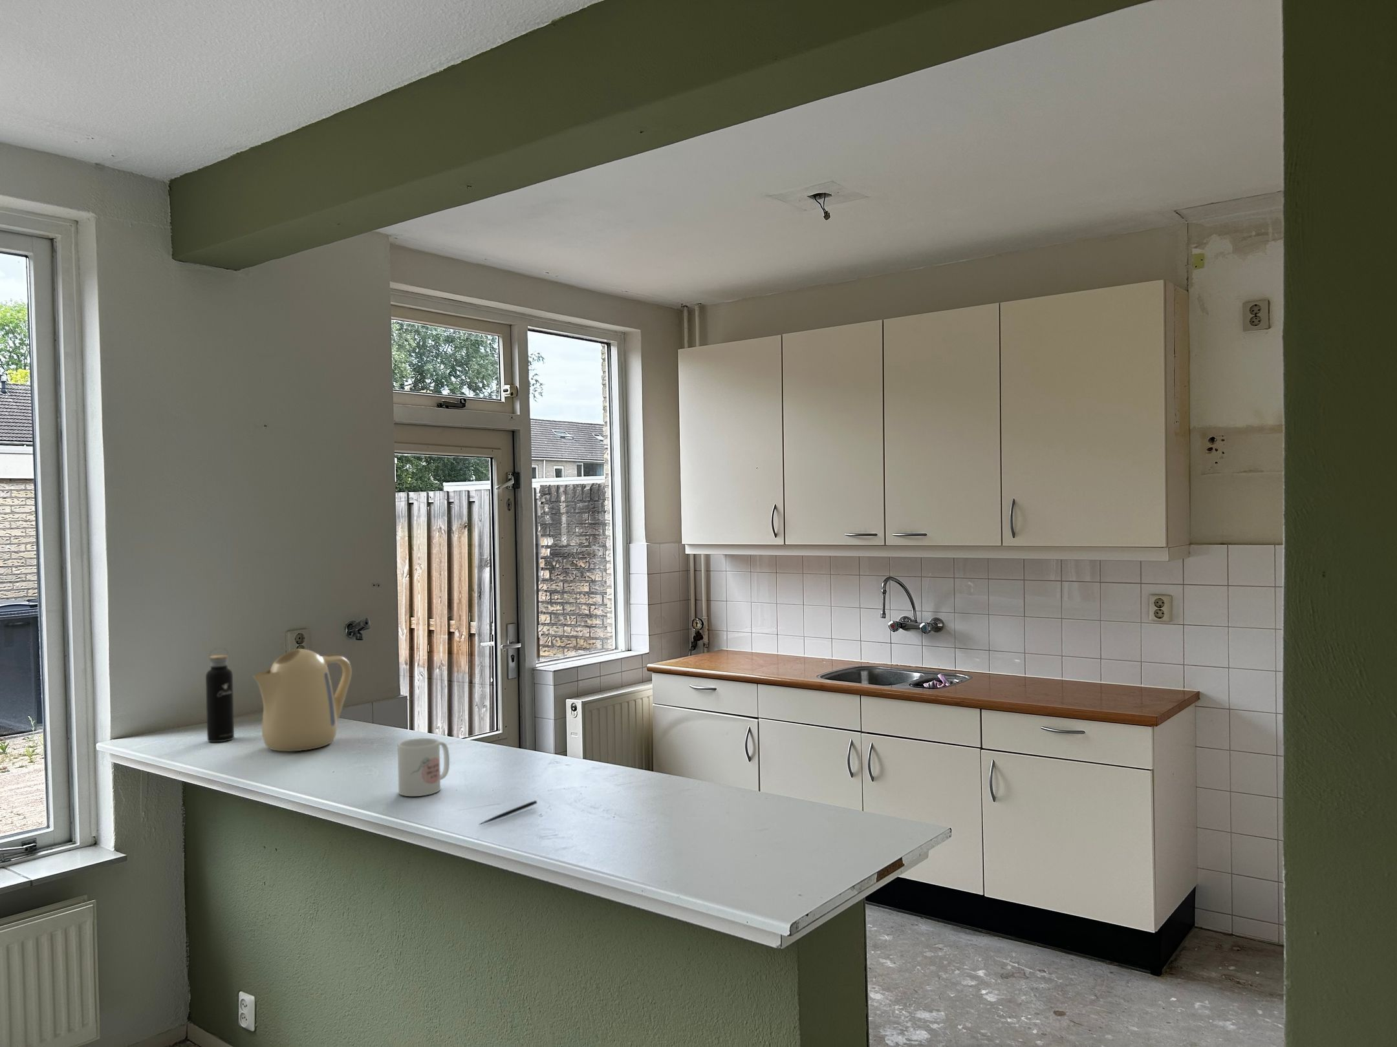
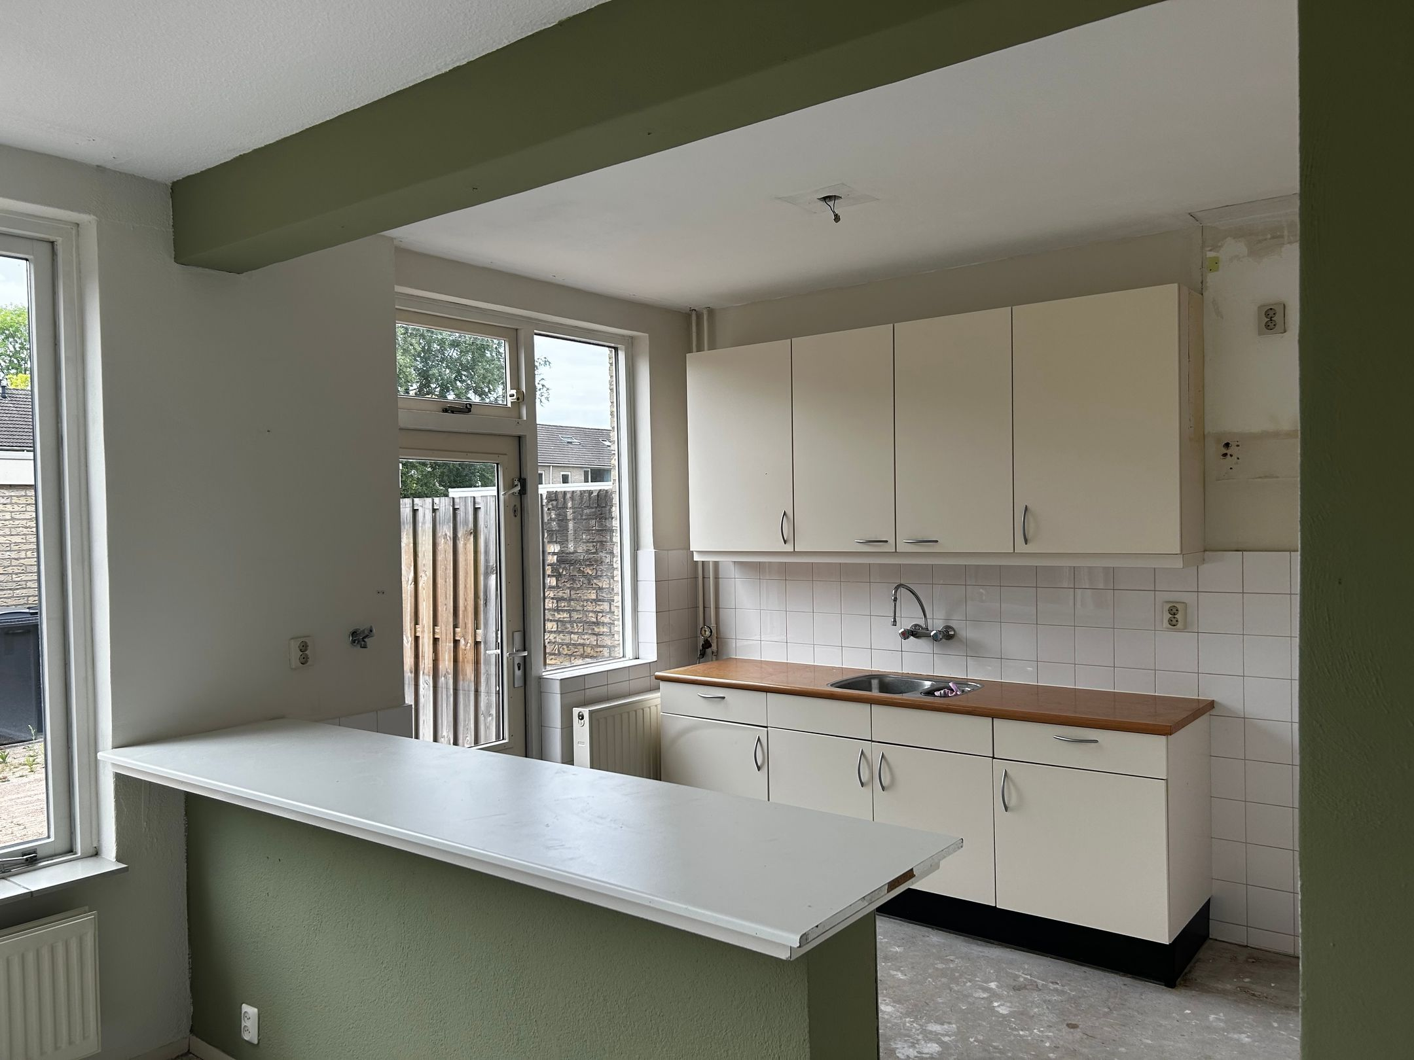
- mug (426, 764)
- pen (508, 812)
- water bottle (219, 694)
- kettle (304, 696)
